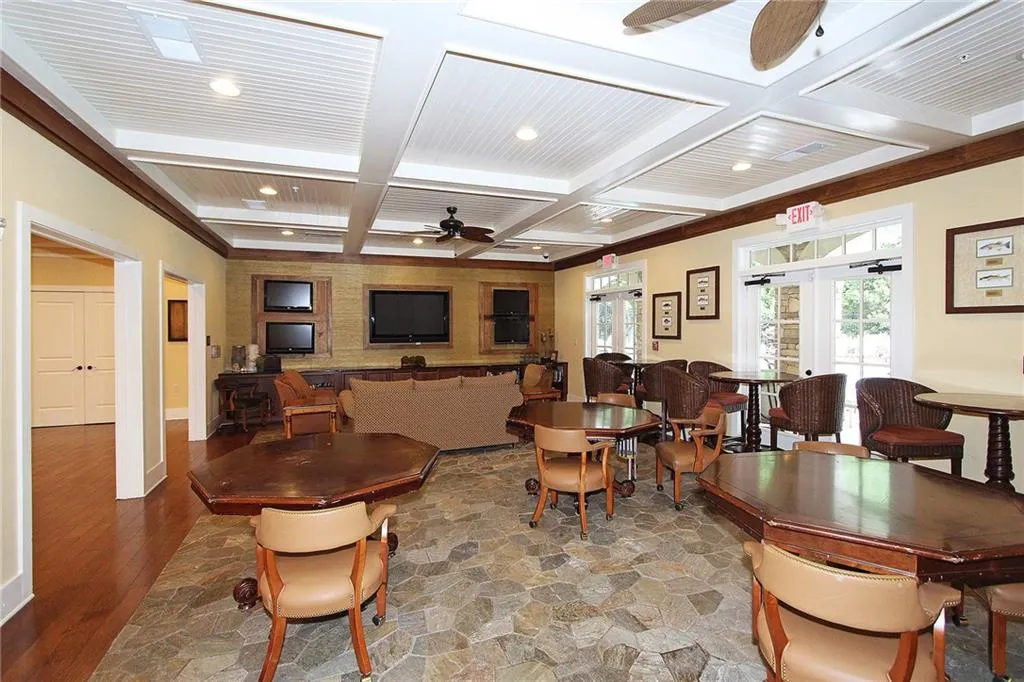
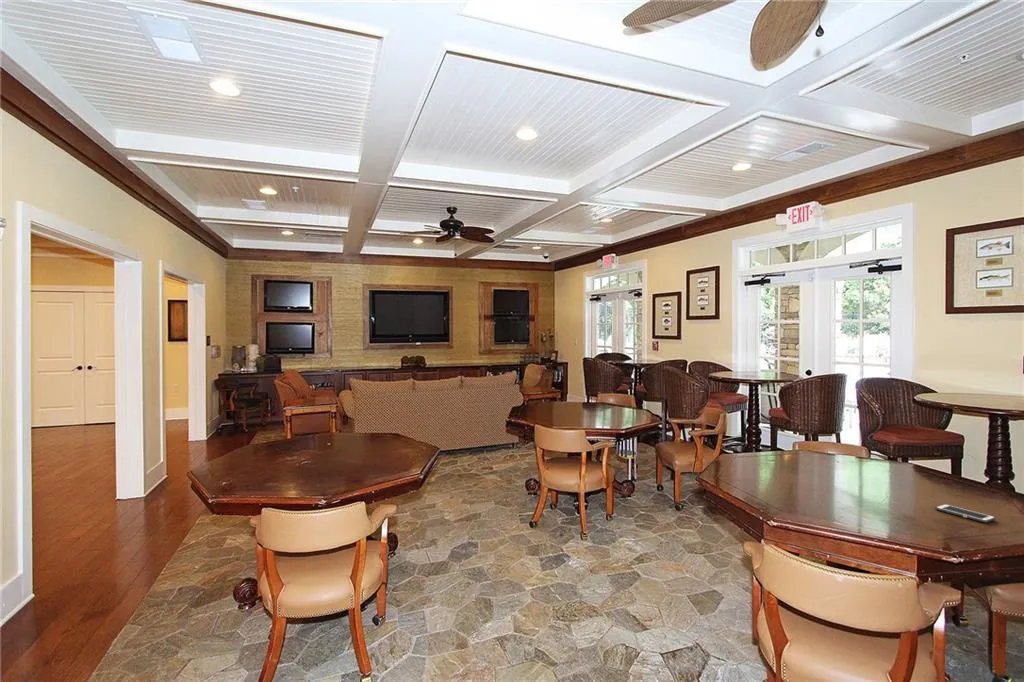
+ cell phone (964, 513)
